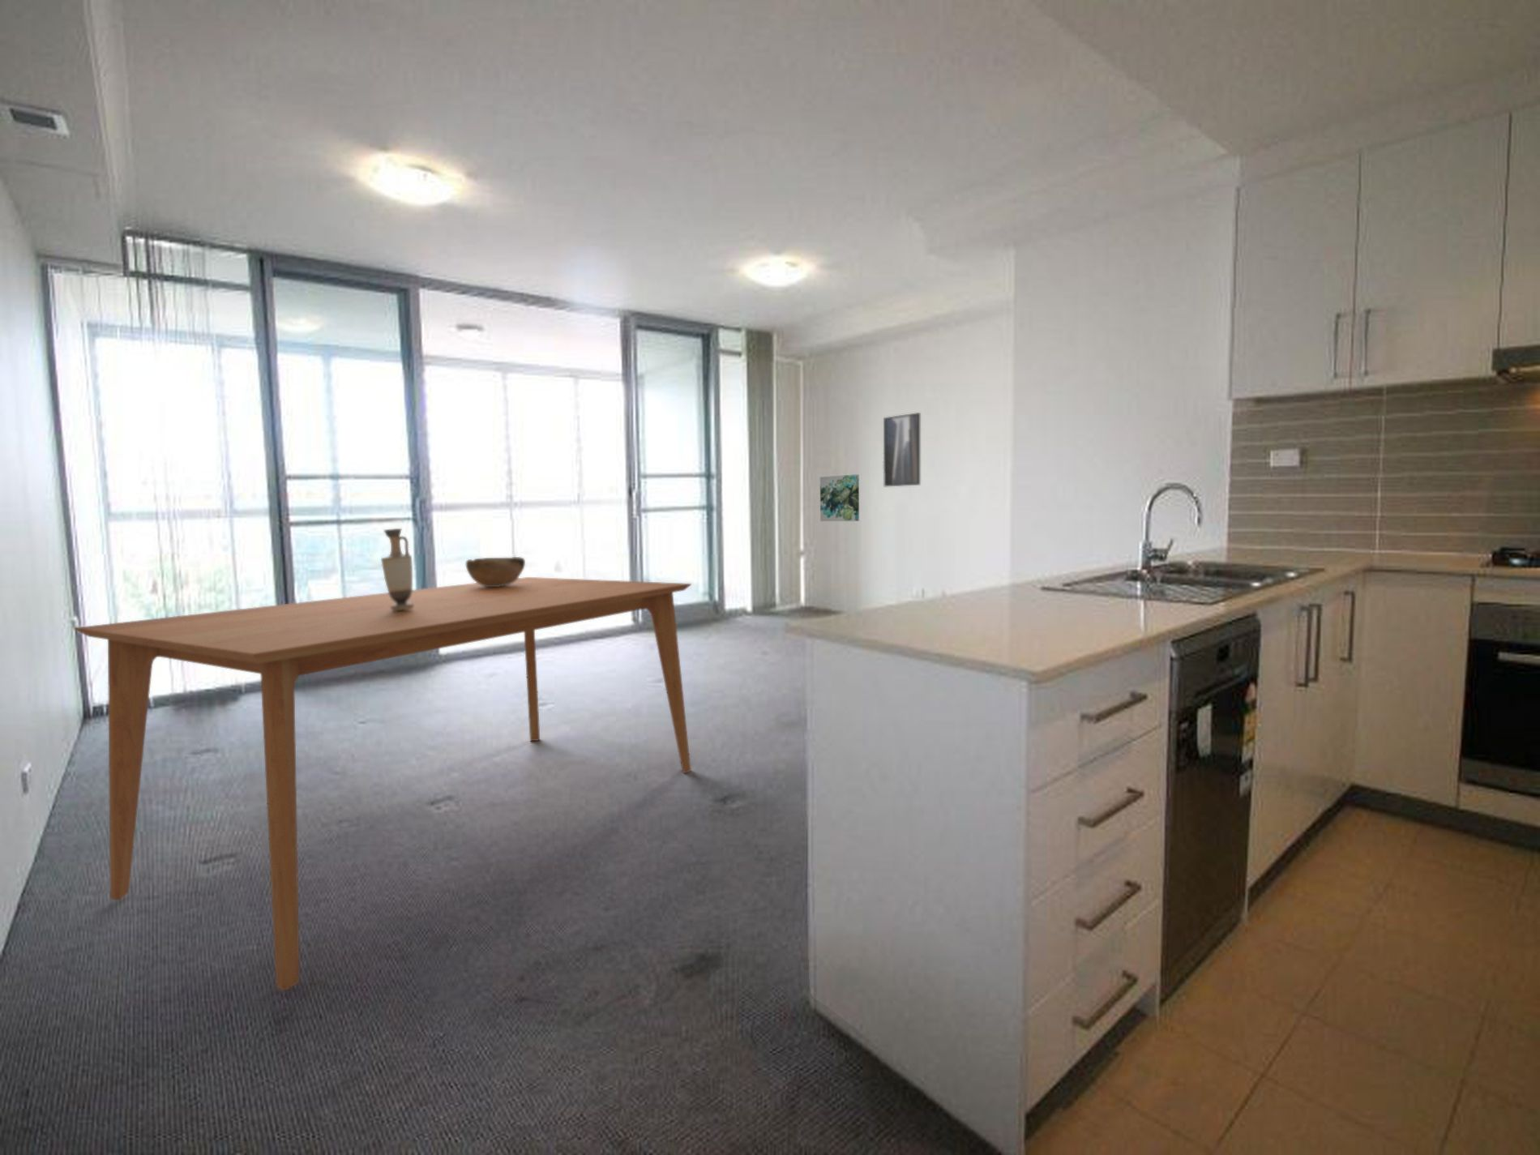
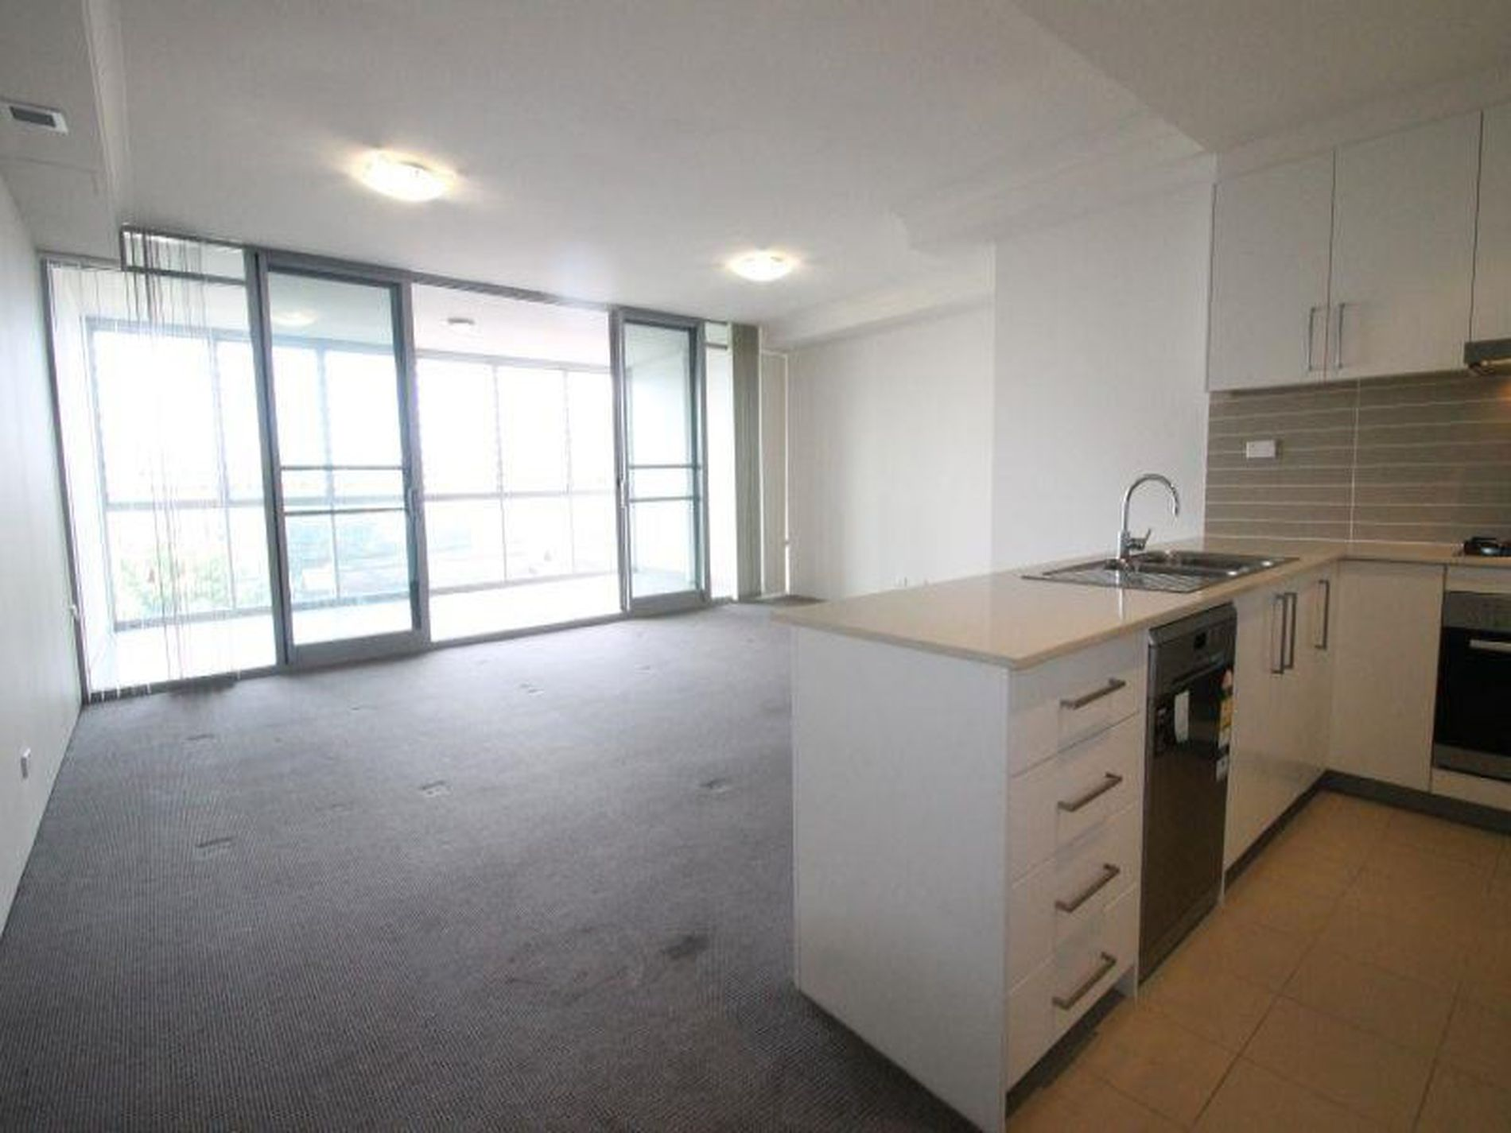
- vase (398, 569)
- dining table (434, 649)
- wall art (839, 499)
- decorative bowl (496, 571)
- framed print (901, 450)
